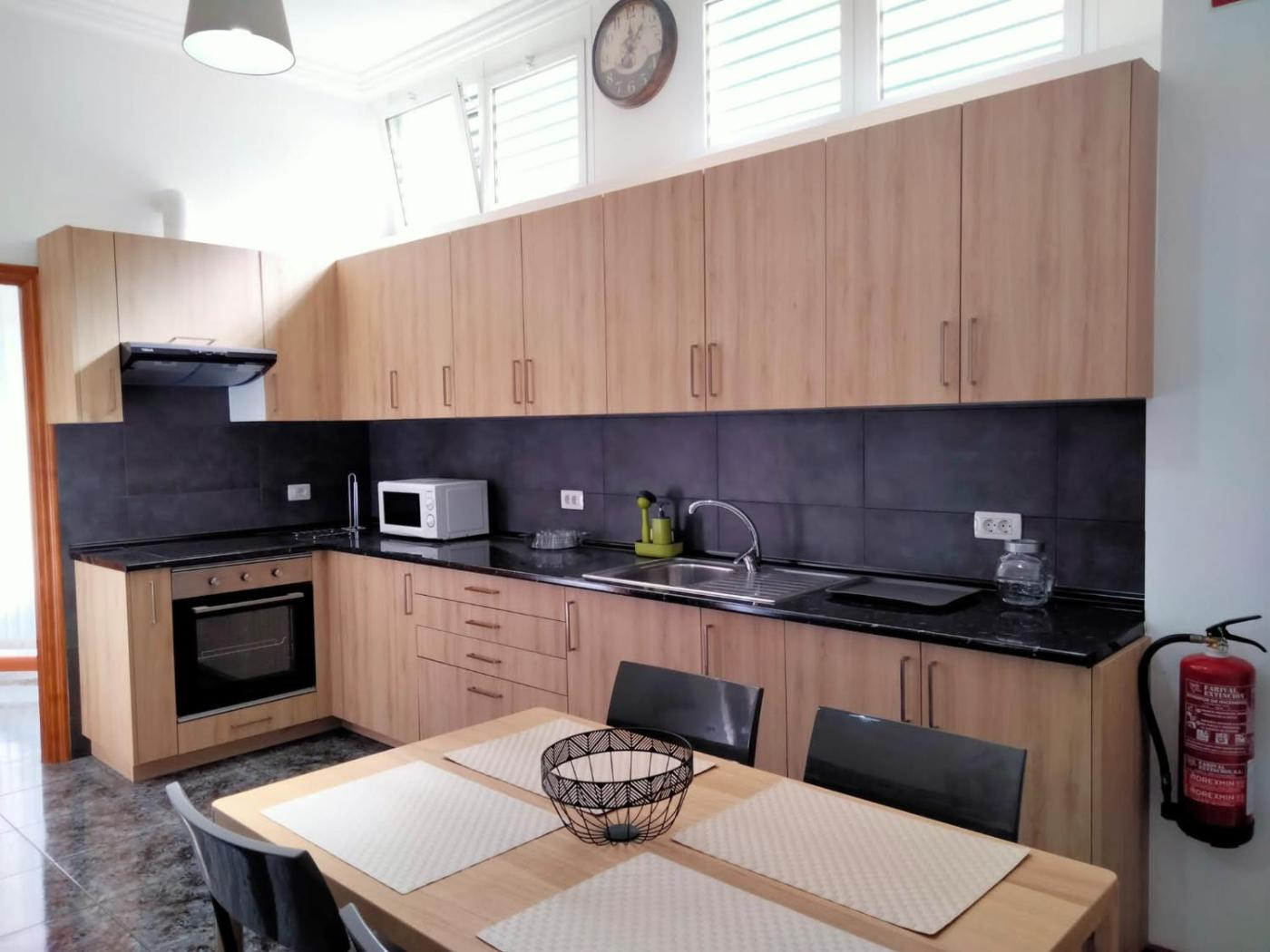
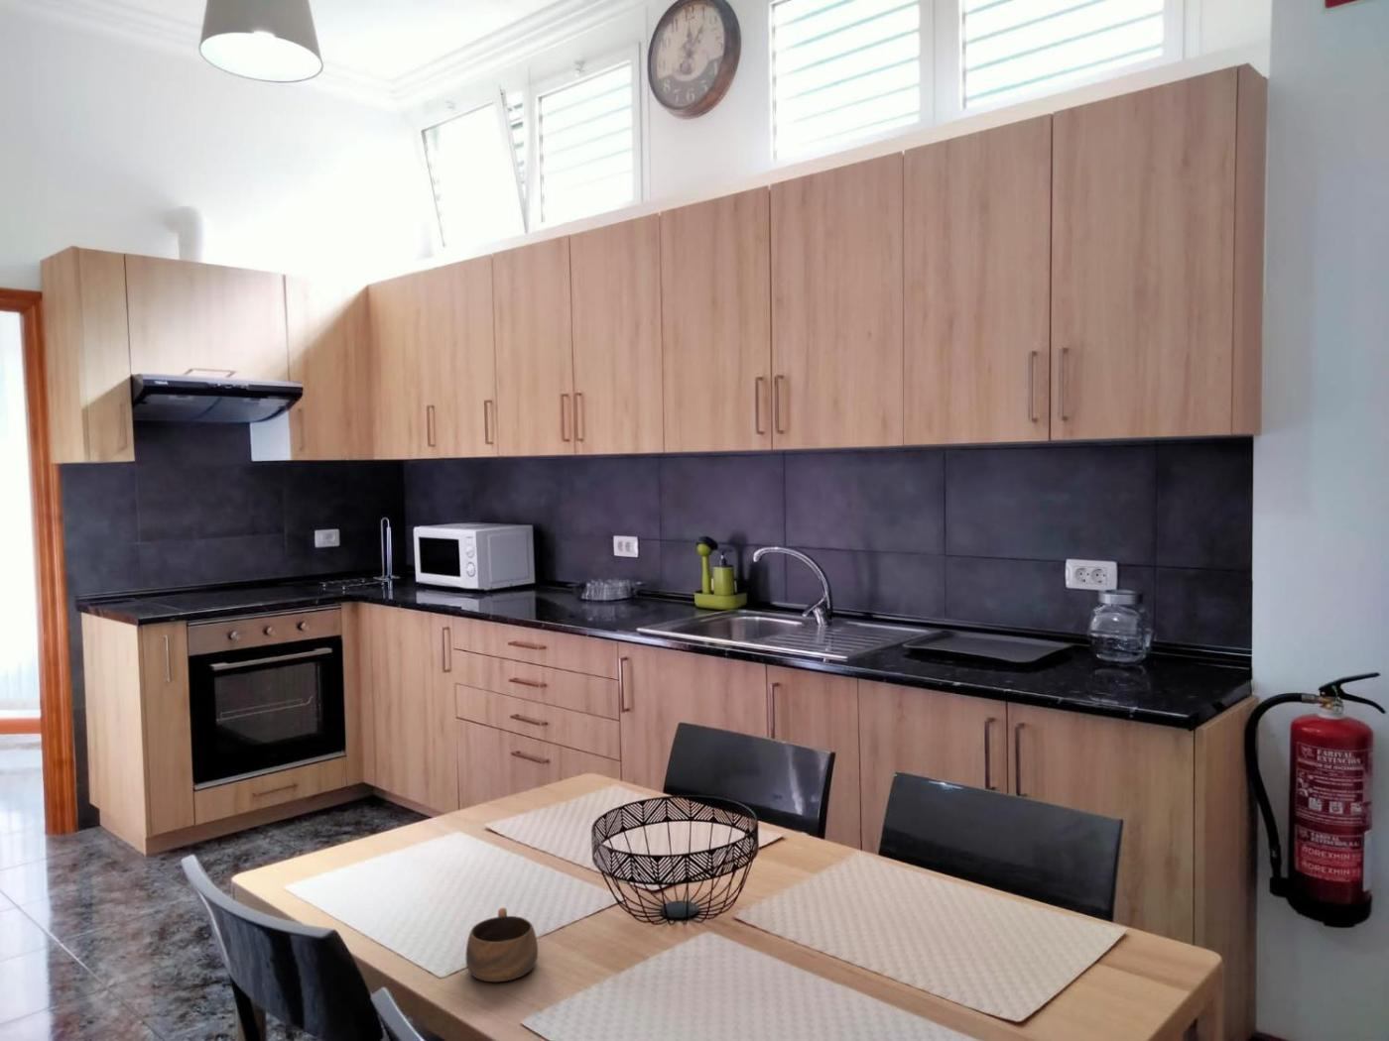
+ cup (504, 941)
